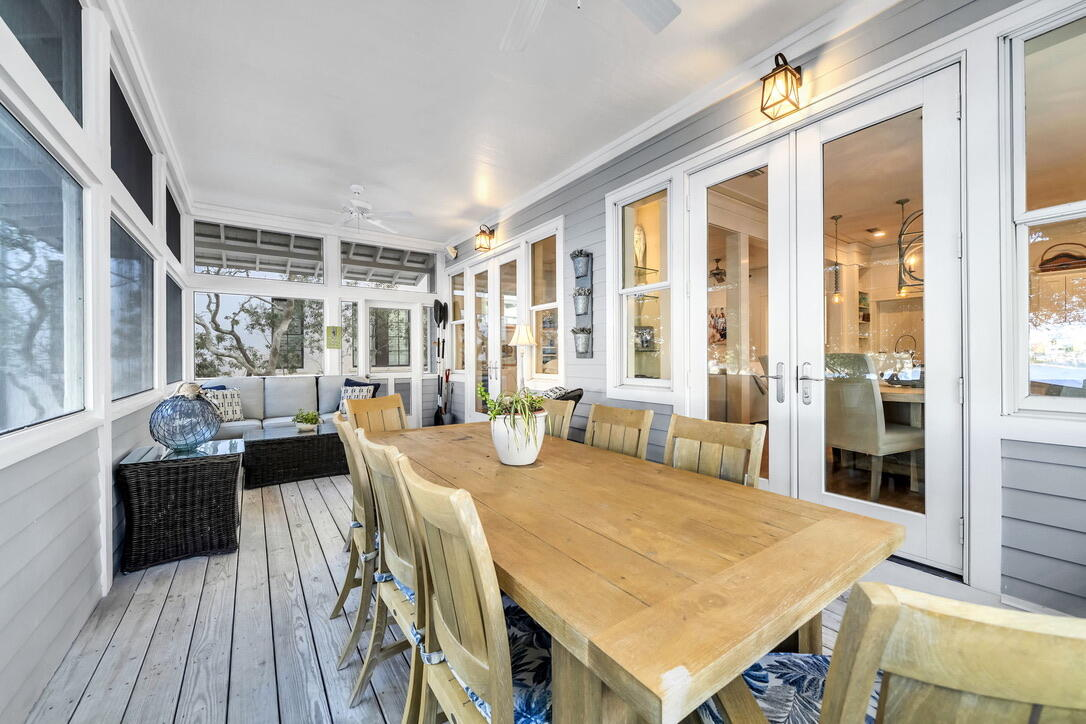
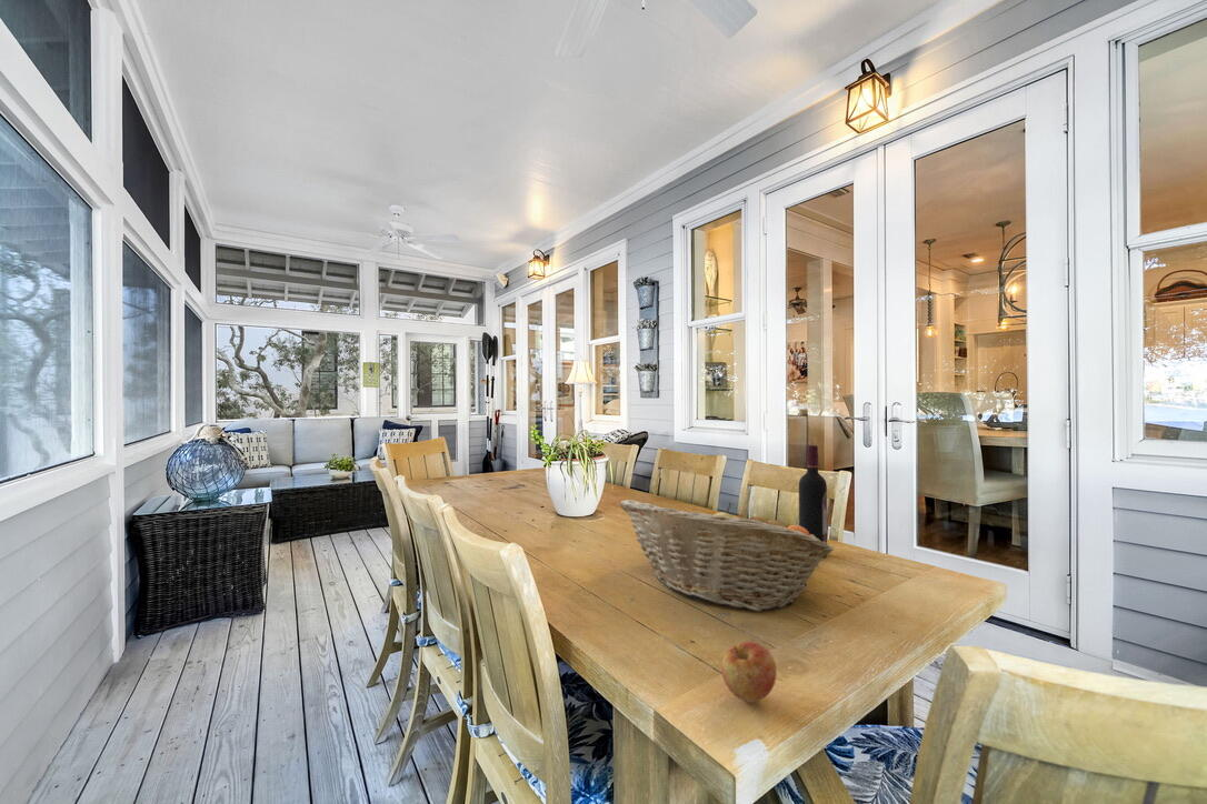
+ fruit basket (718, 541)
+ wine bottle (812, 499)
+ apple (748, 673)
